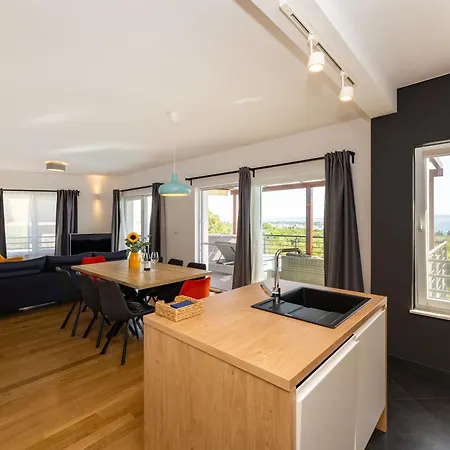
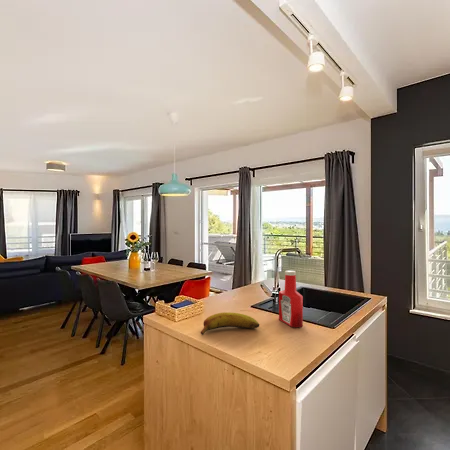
+ fruit (229, 323)
+ soap bottle (290, 296)
